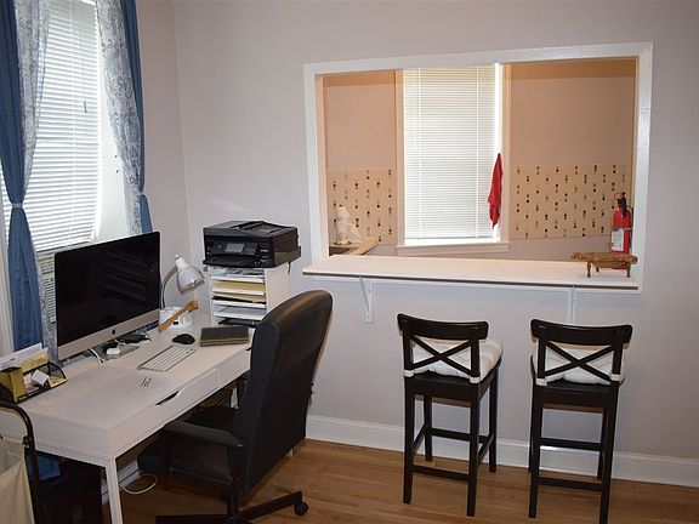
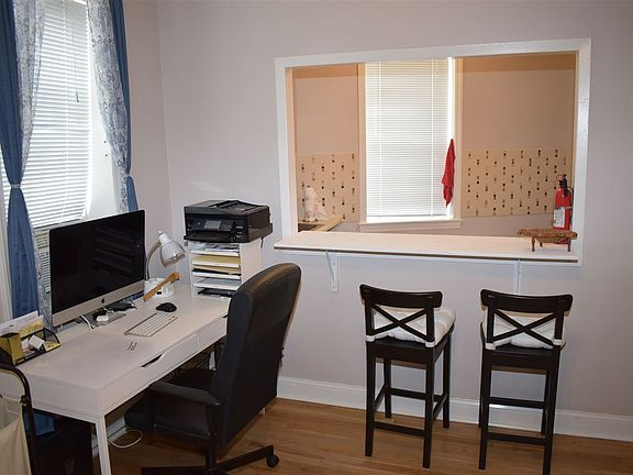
- notepad (225, 335)
